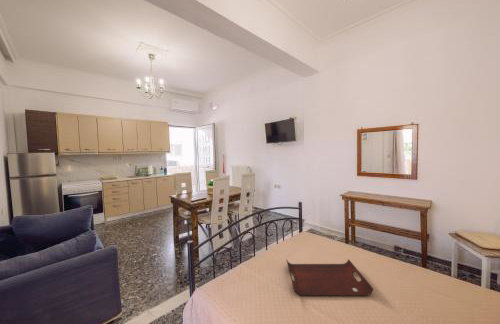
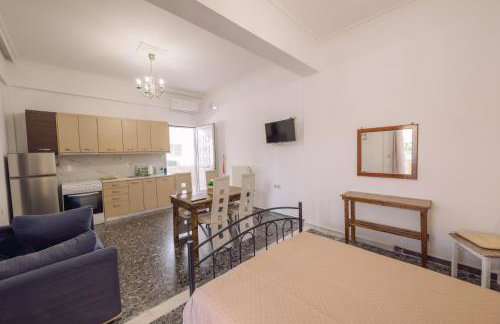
- serving tray (324, 275)
